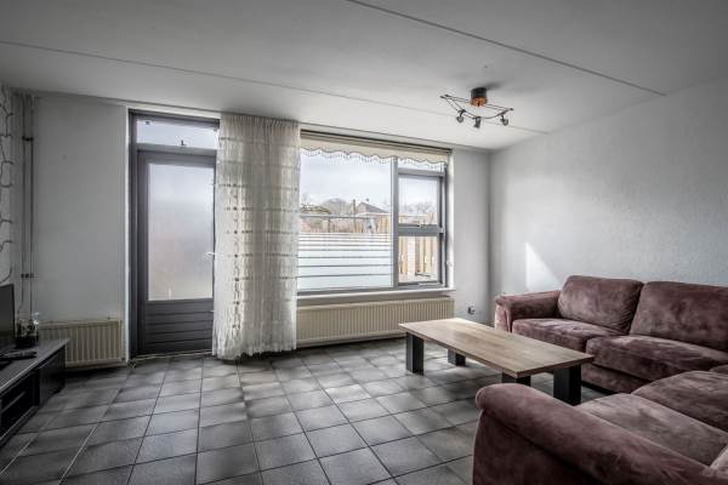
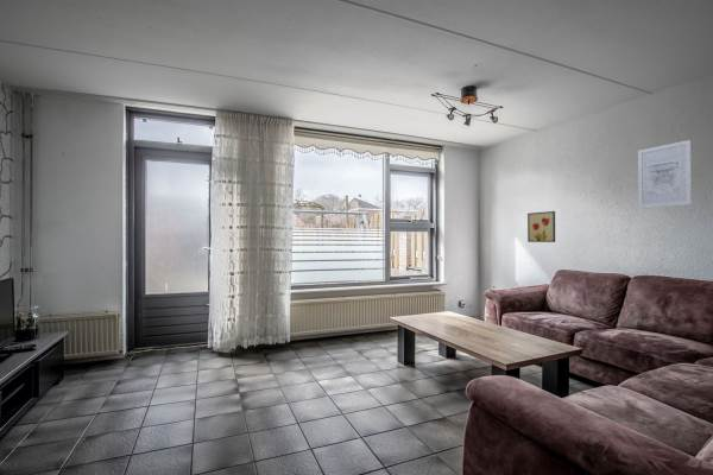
+ wall art (541, 227)
+ wall art (663, 176)
